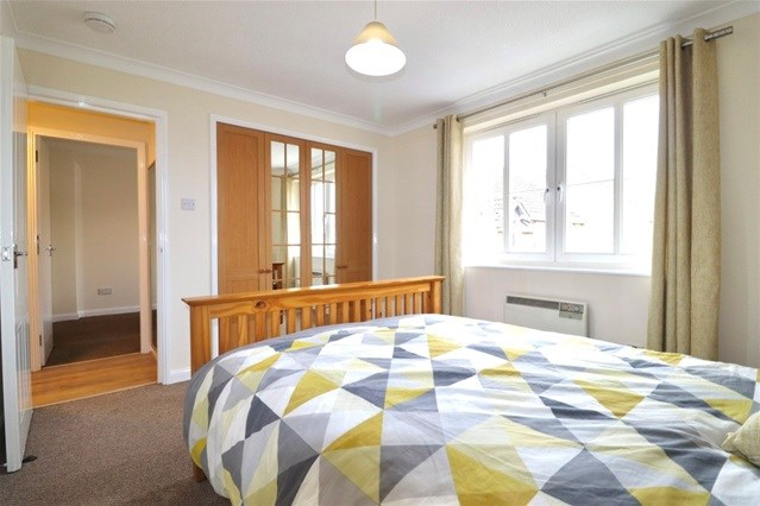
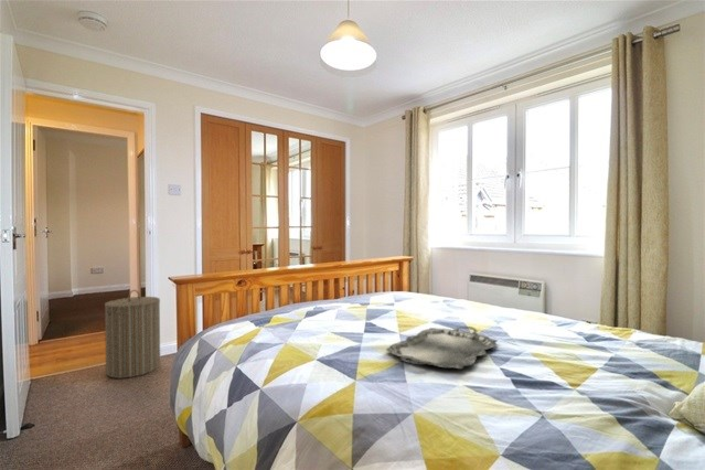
+ laundry hamper (133, 329)
+ serving tray (444, 344)
